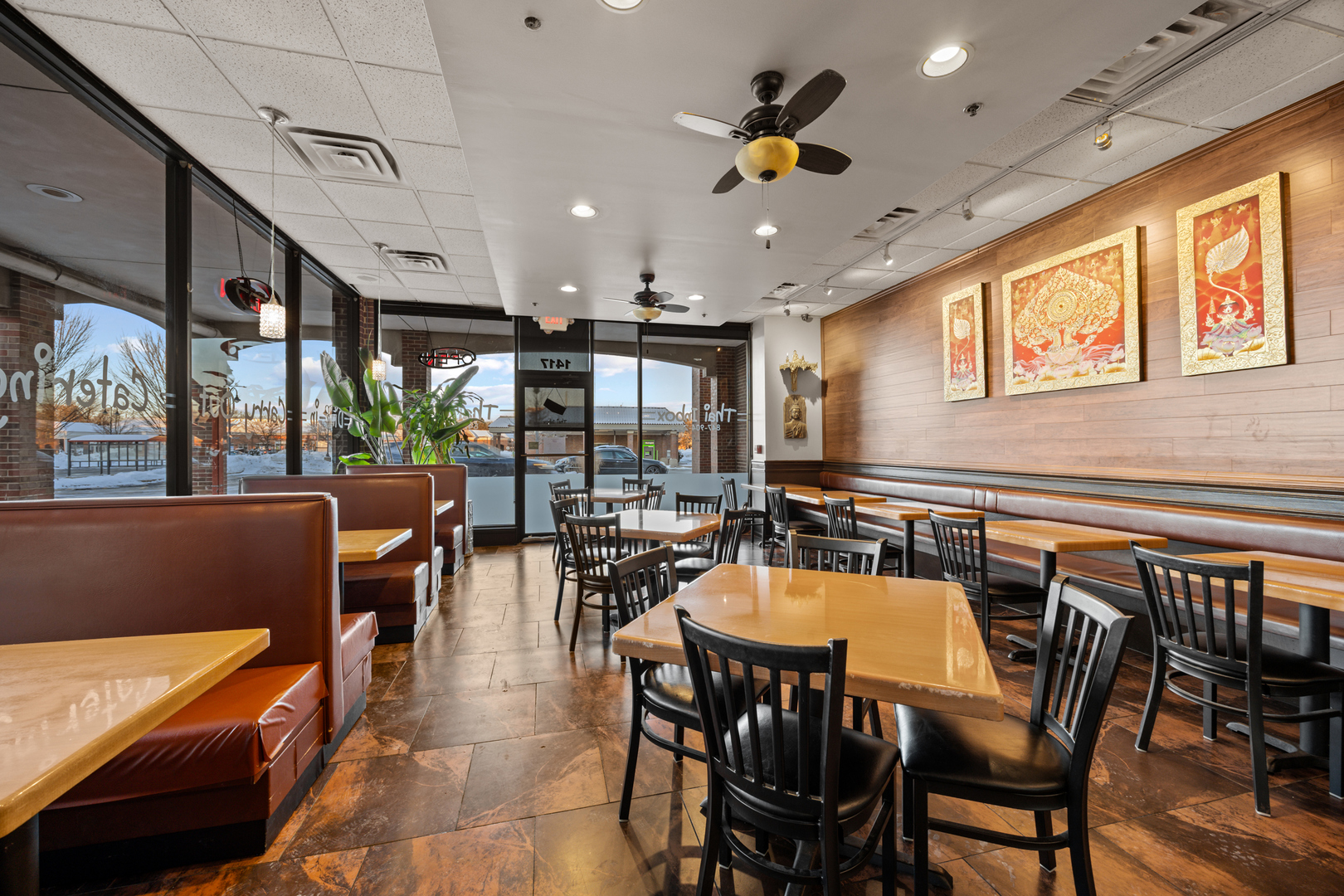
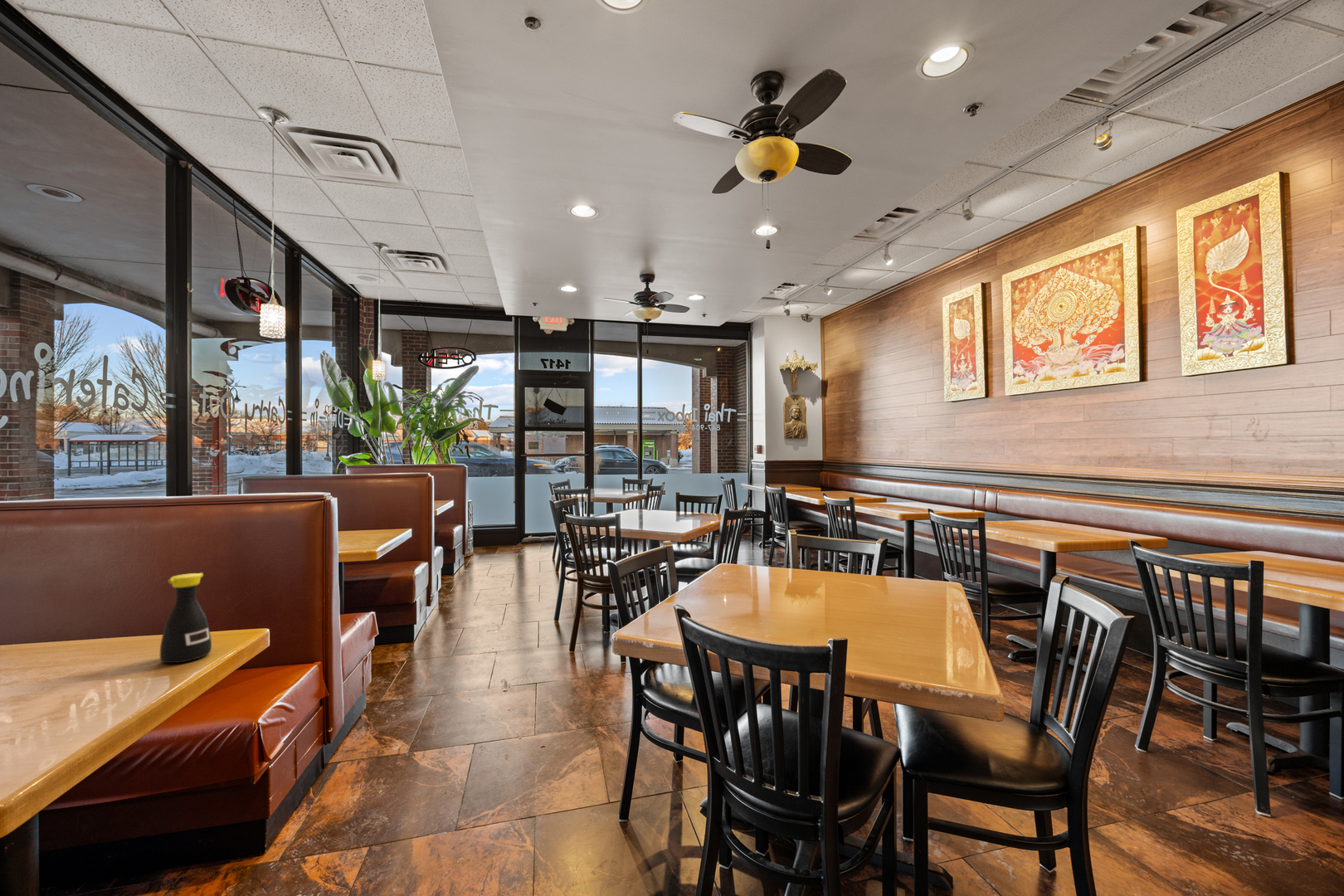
+ bottle (186, 616)
